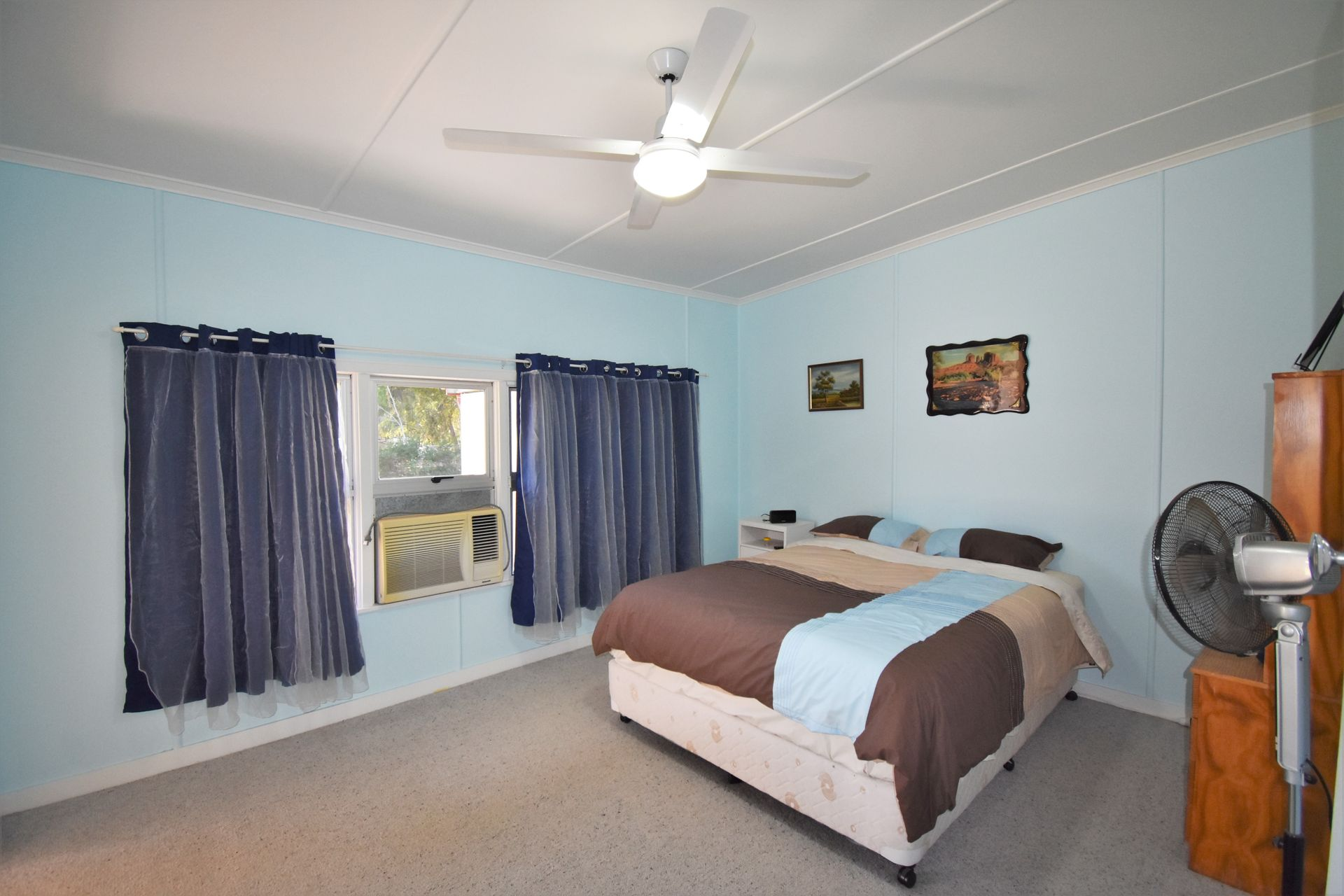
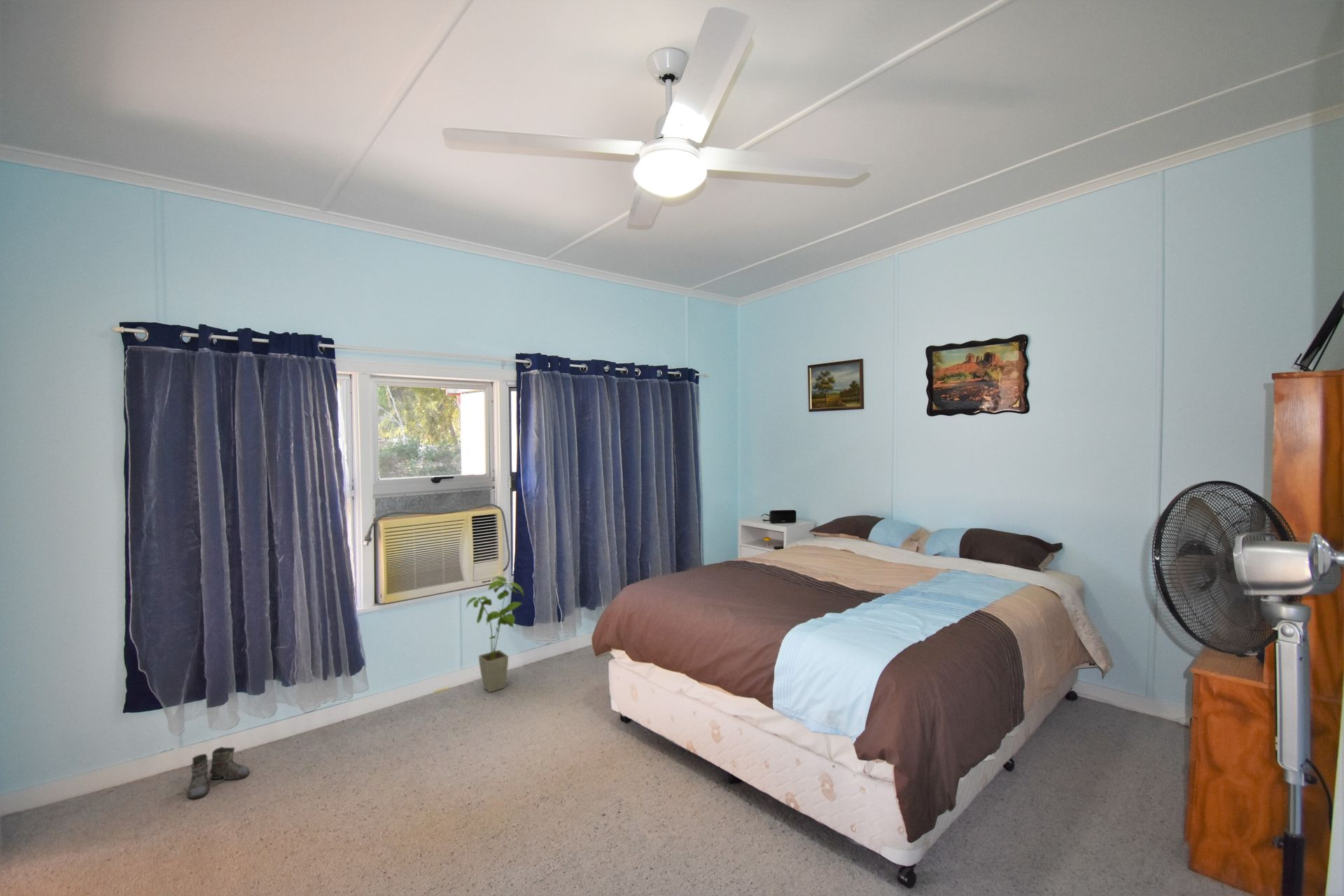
+ house plant (499, 631)
+ boots (213, 769)
